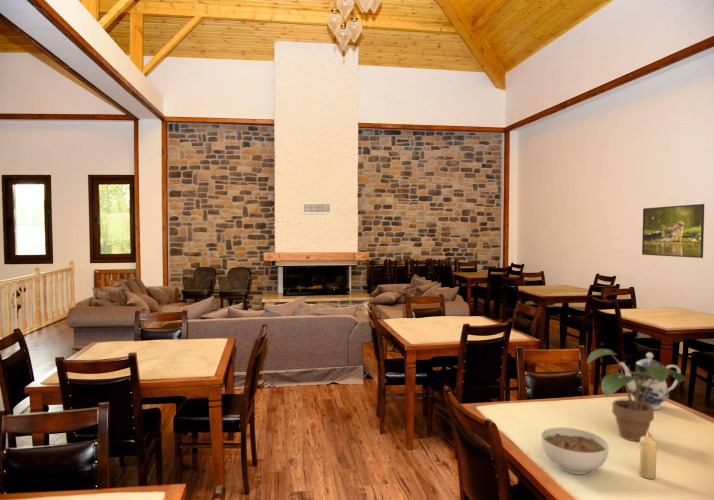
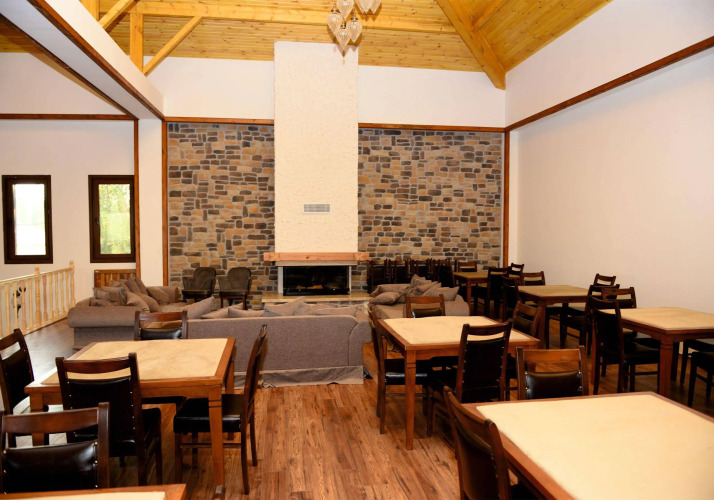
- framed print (670, 231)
- teapot (649, 379)
- candle (648, 453)
- bowl (573, 453)
- potted plant (635, 394)
